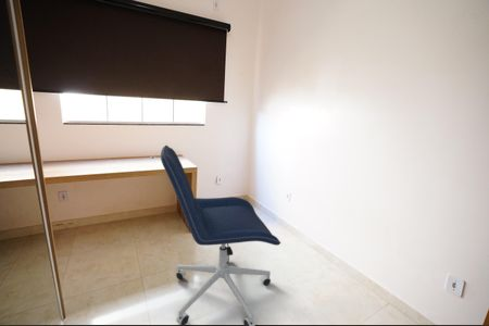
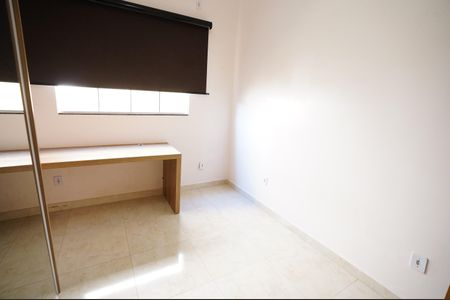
- office chair (222, 225)
